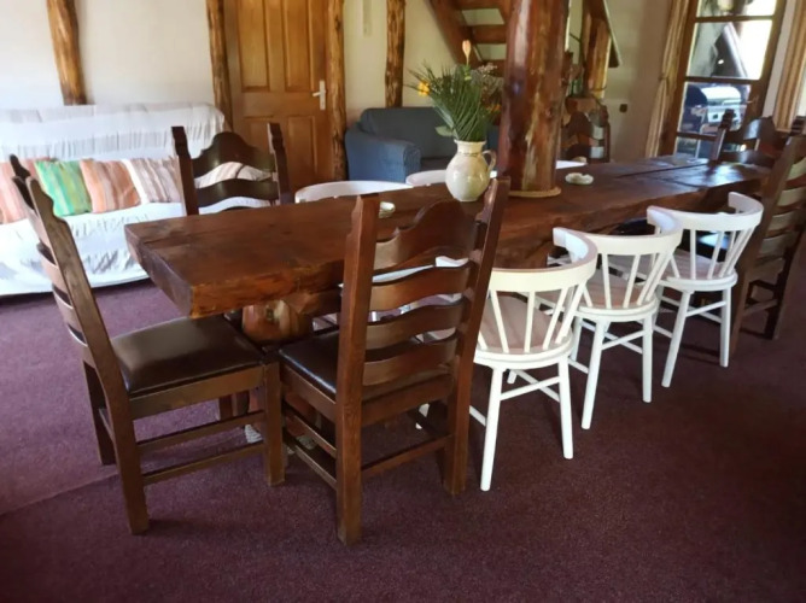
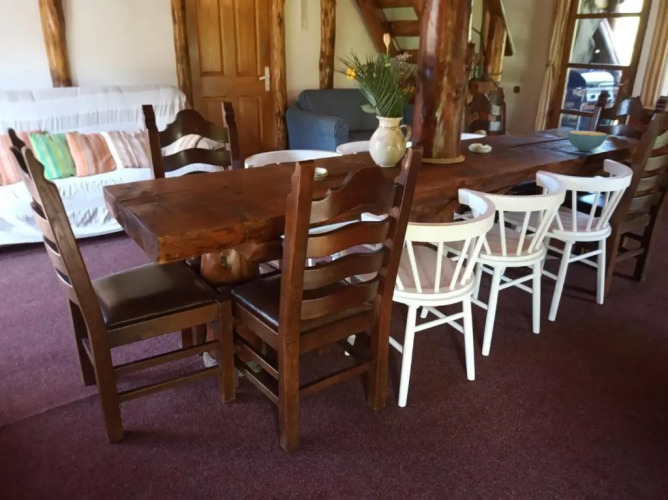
+ cereal bowl (586, 141)
